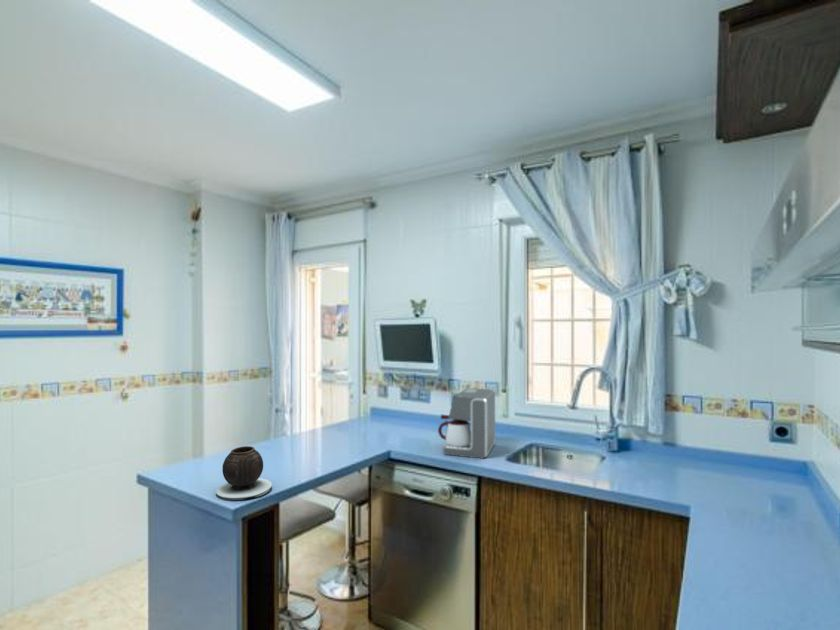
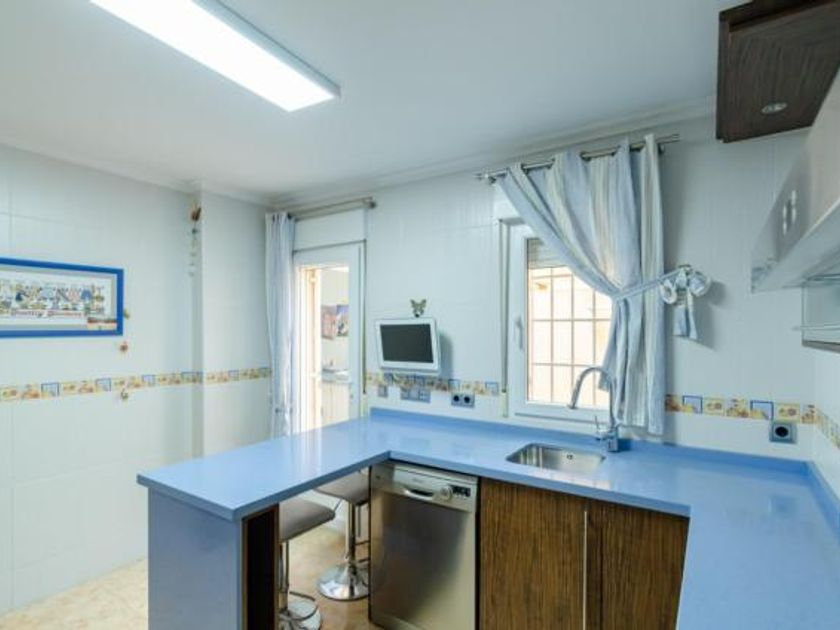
- coffee maker (471, 420)
- vase (244, 469)
